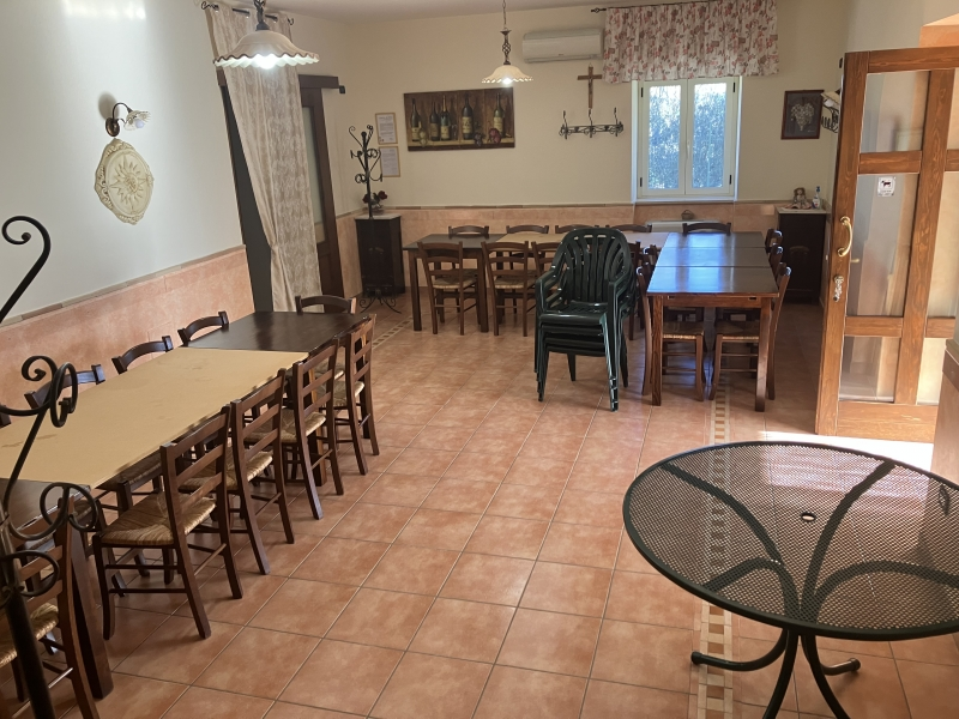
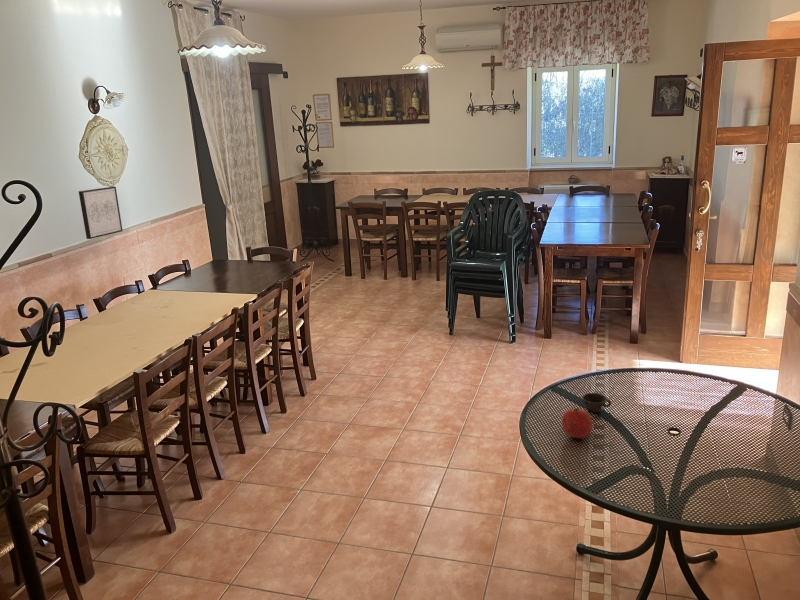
+ fruit (576, 422)
+ cup (595, 404)
+ wall art (101, 212)
